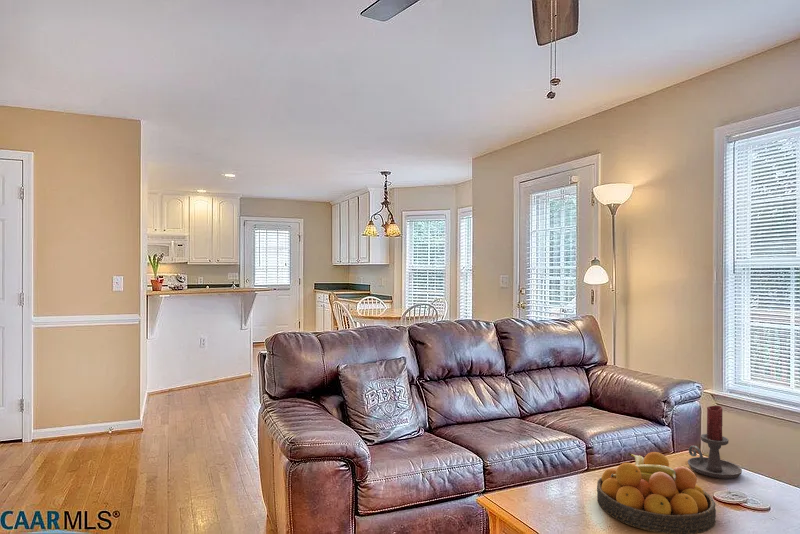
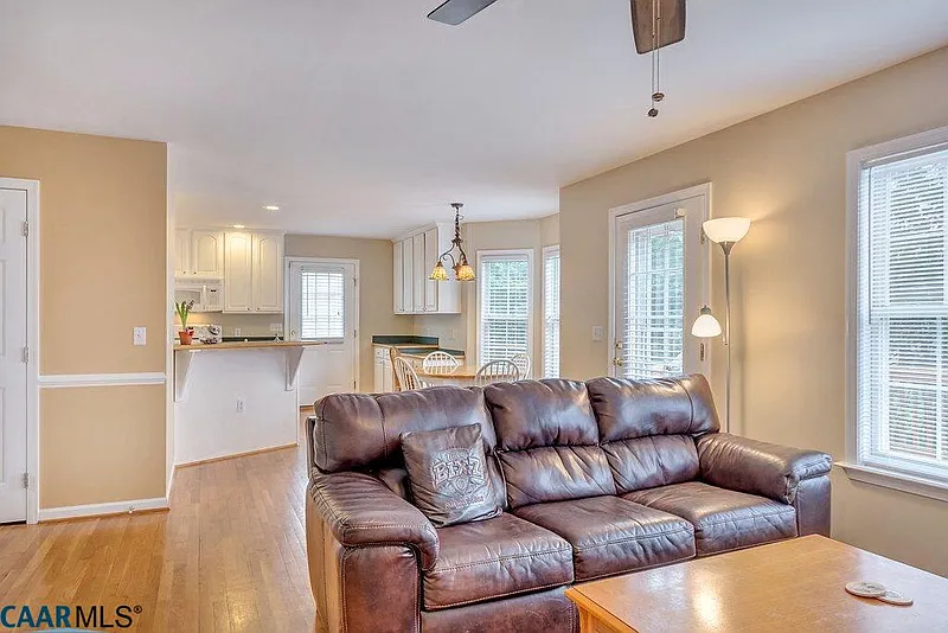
- candle holder (709, 436)
- fruit bowl (653, 484)
